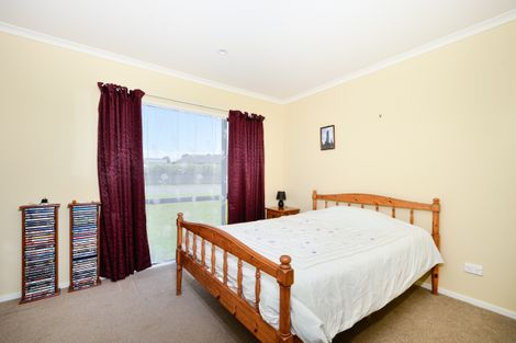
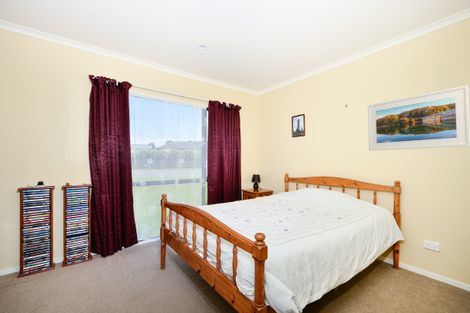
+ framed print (411, 122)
